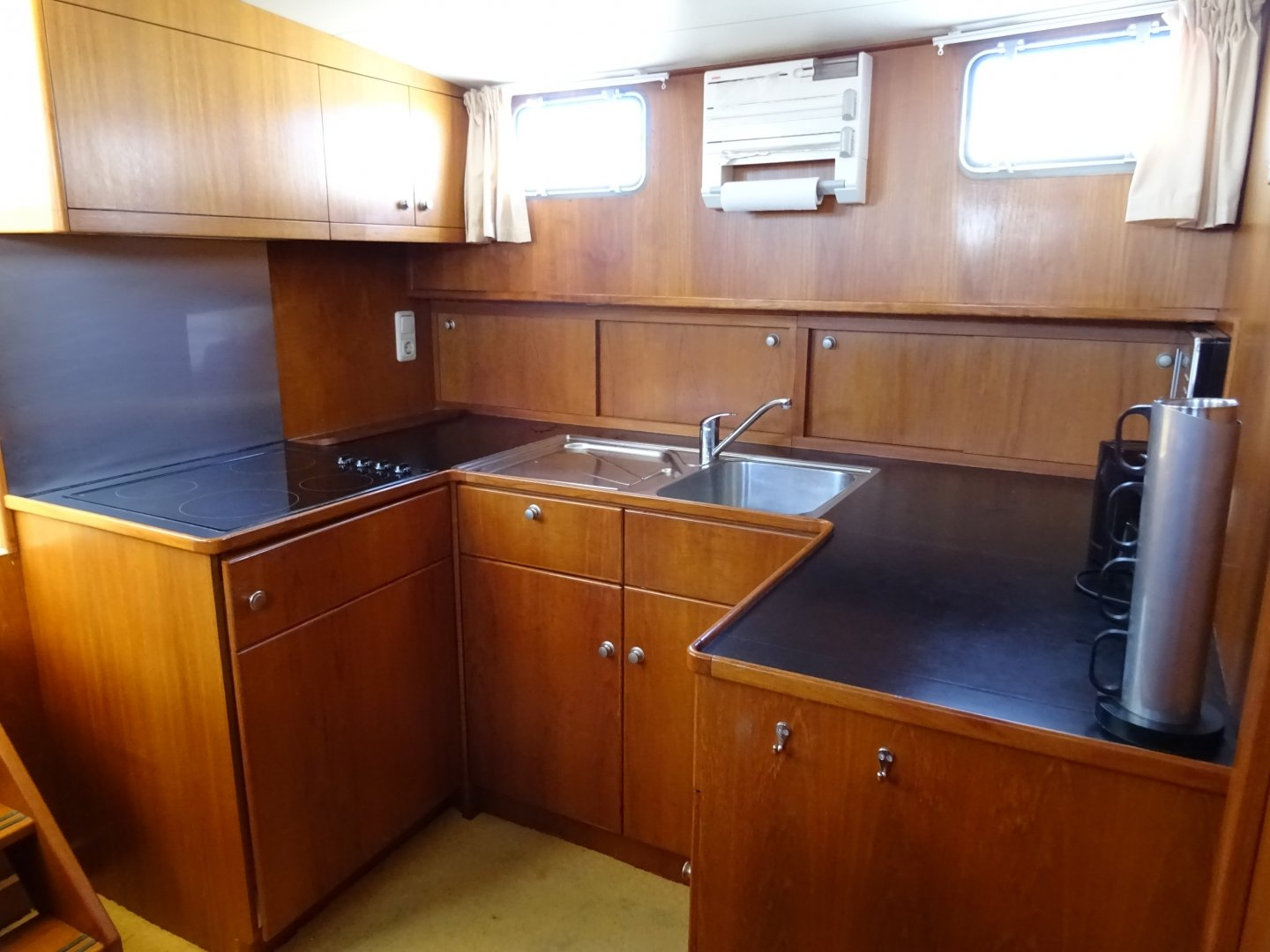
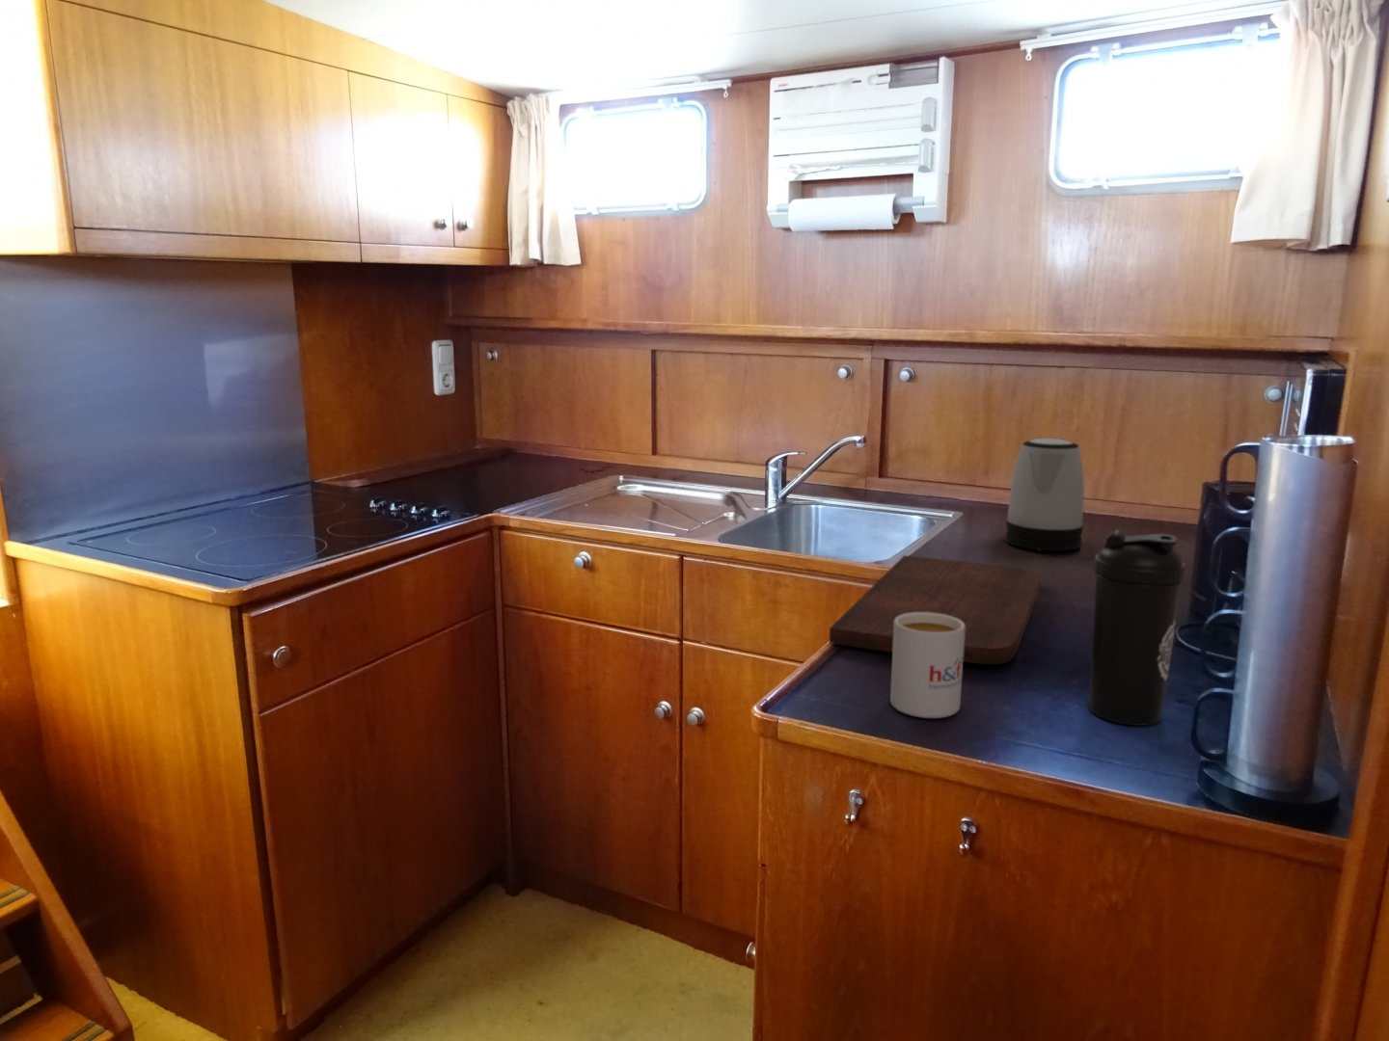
+ water bottle (1132, 624)
+ kettle (1048, 490)
+ mug (932, 660)
+ cutting board (947, 603)
